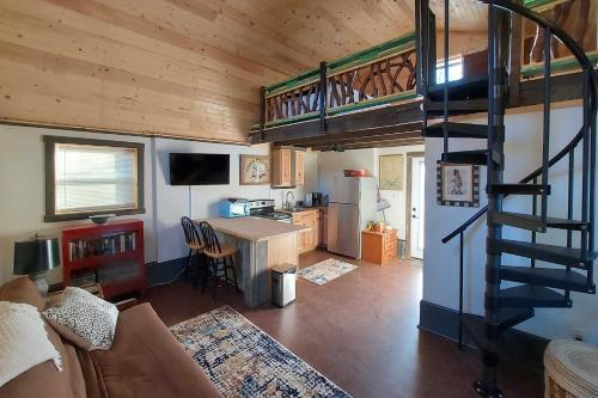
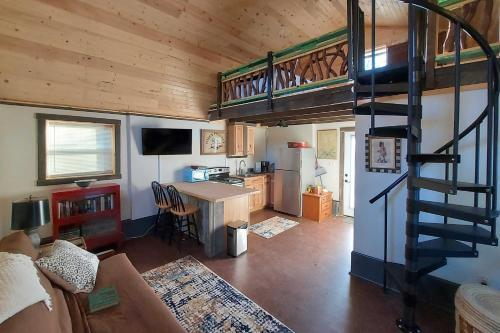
+ book (103, 298)
